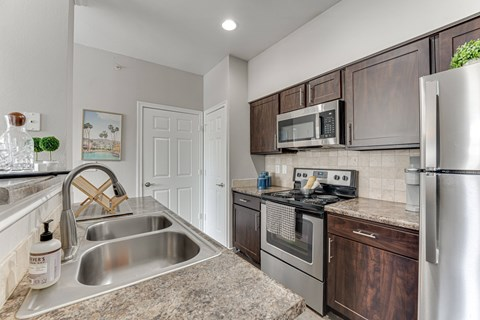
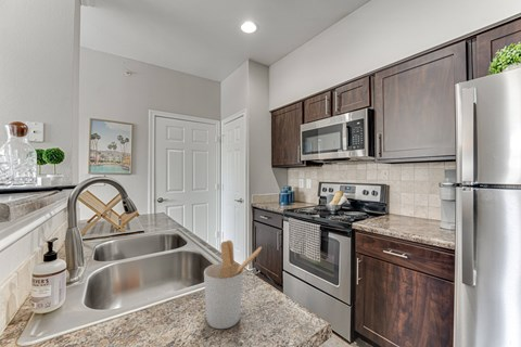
+ utensil holder (233, 282)
